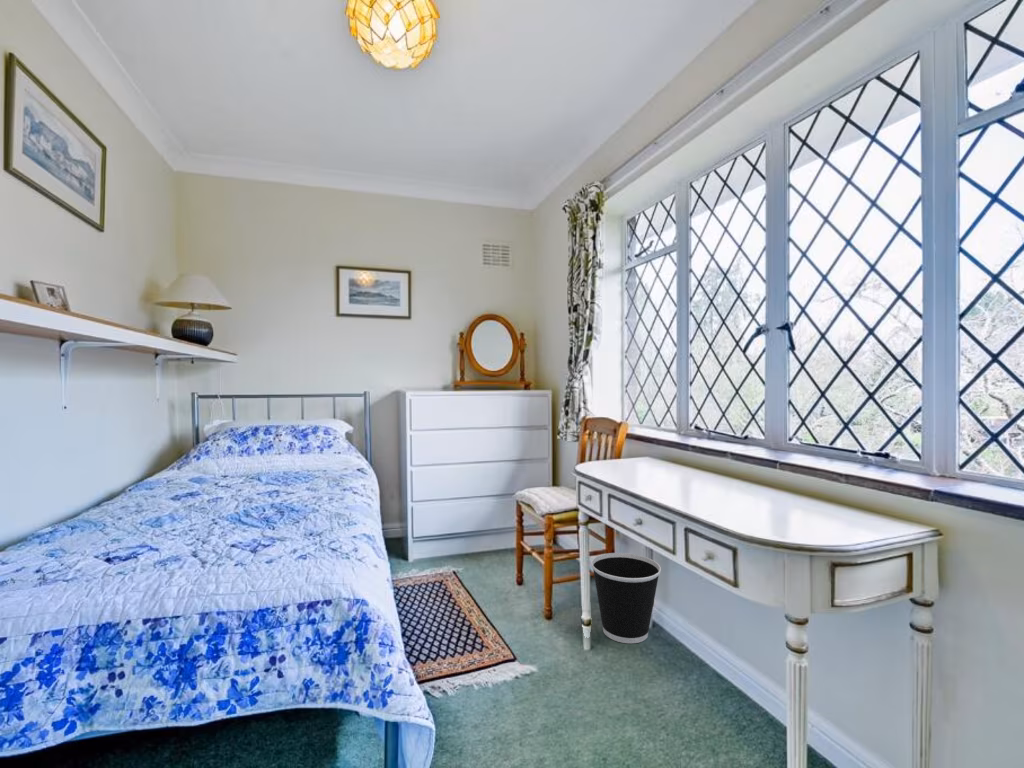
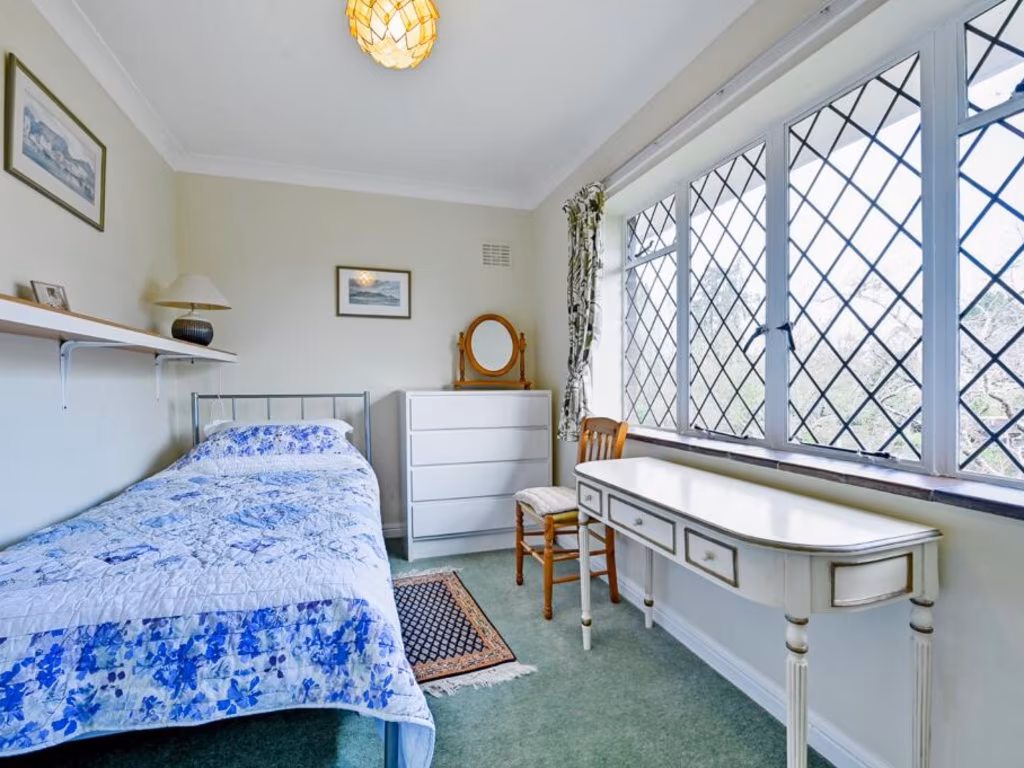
- wastebasket (625, 598)
